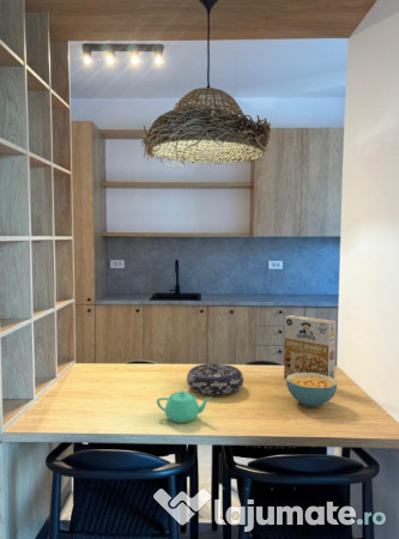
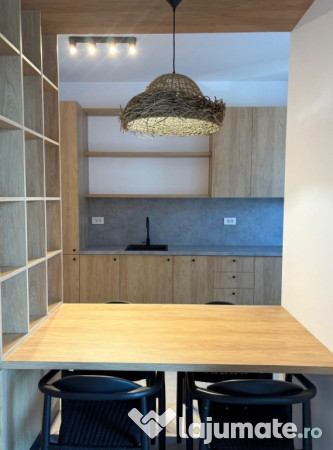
- cereal box (308, 350)
- cereal bowl (310, 392)
- teapot (183, 404)
- decorative bowl (214, 378)
